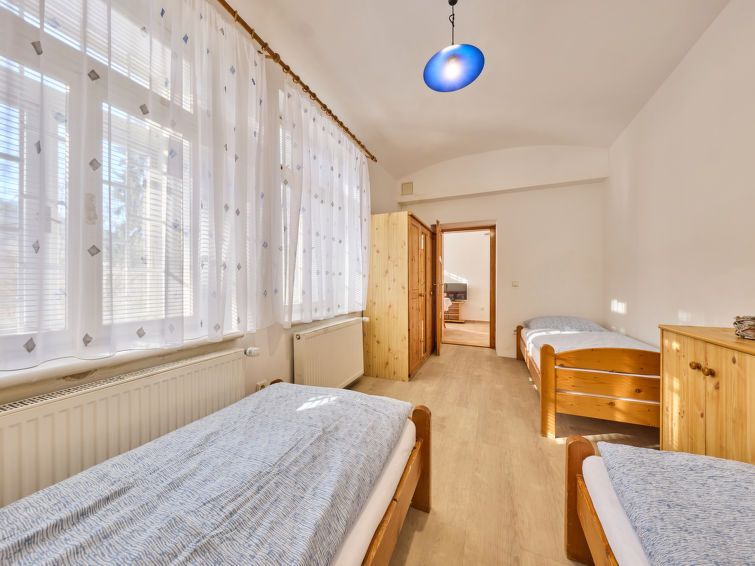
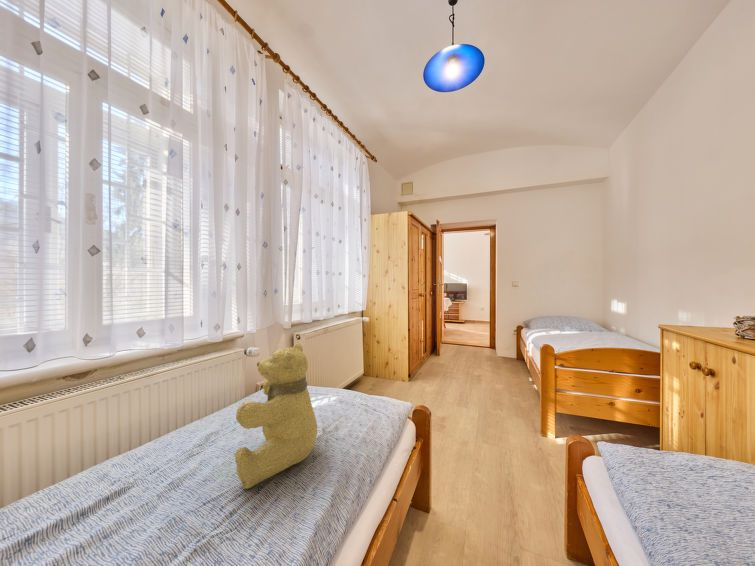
+ teddy bear (281, 403)
